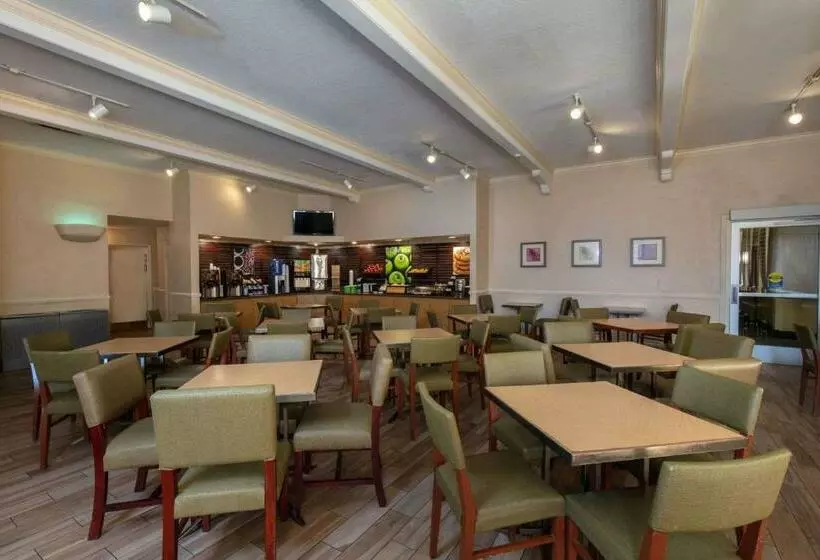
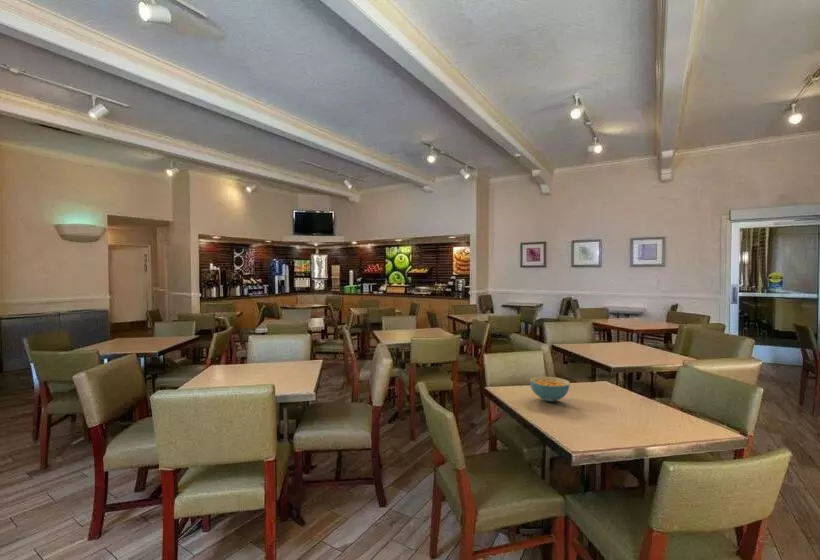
+ cereal bowl (549, 390)
